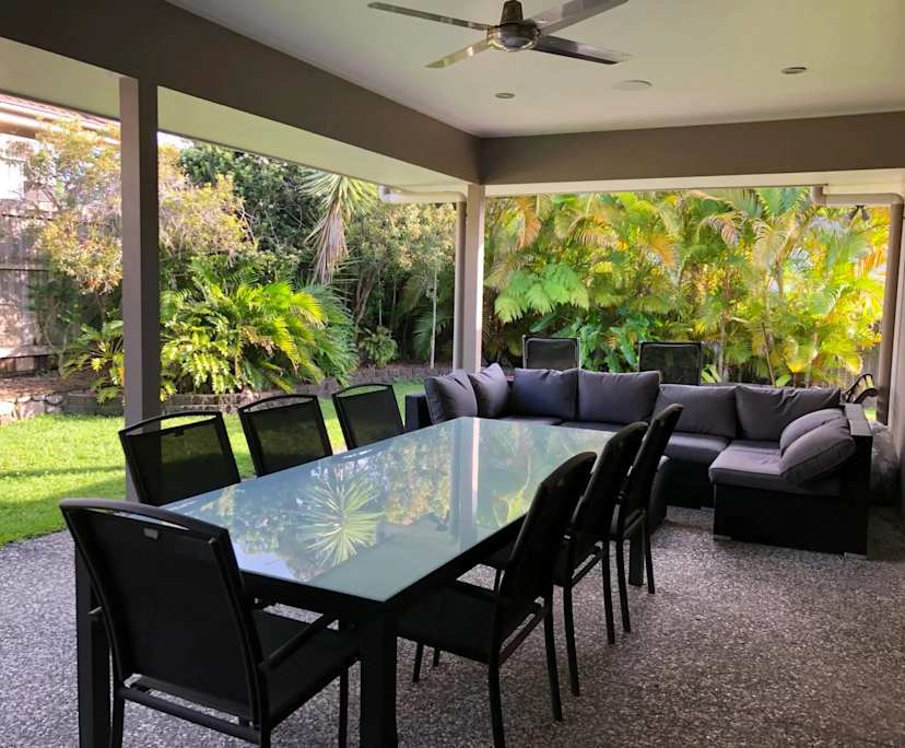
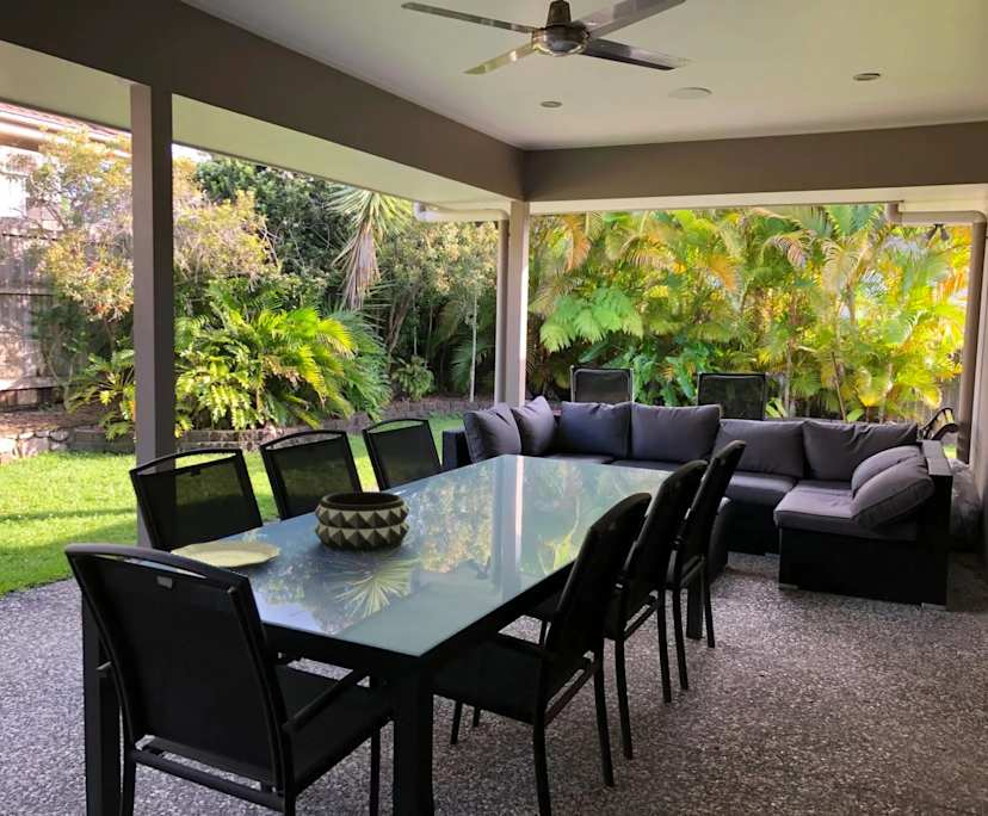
+ decorative bowl (362, 520)
+ plate (224, 556)
